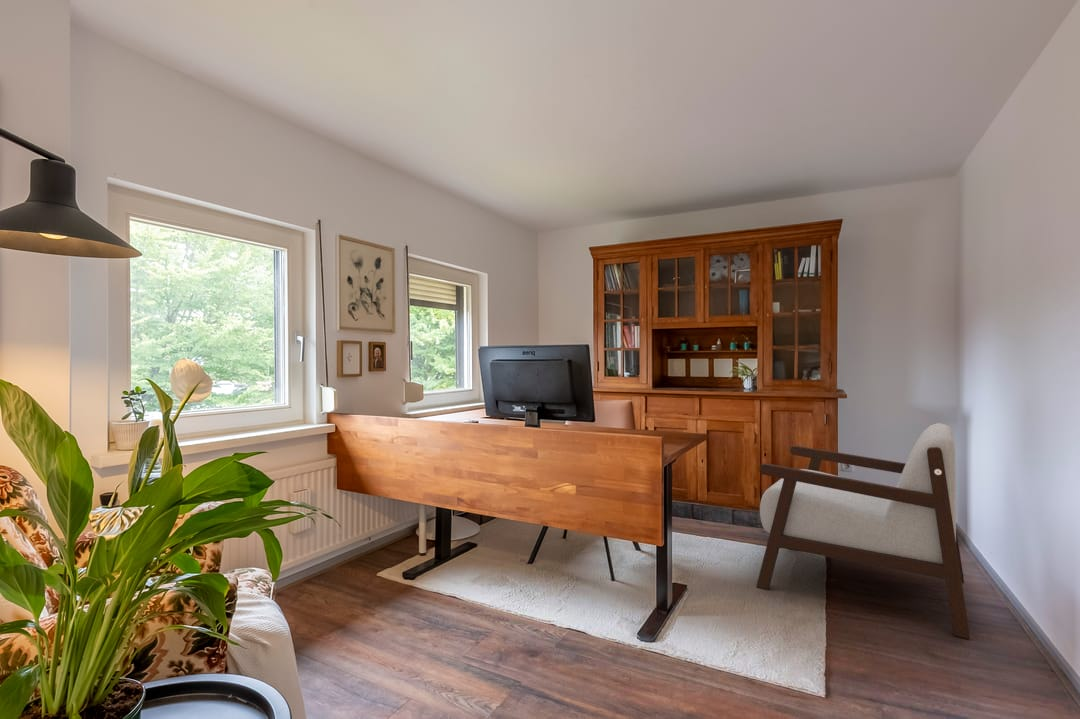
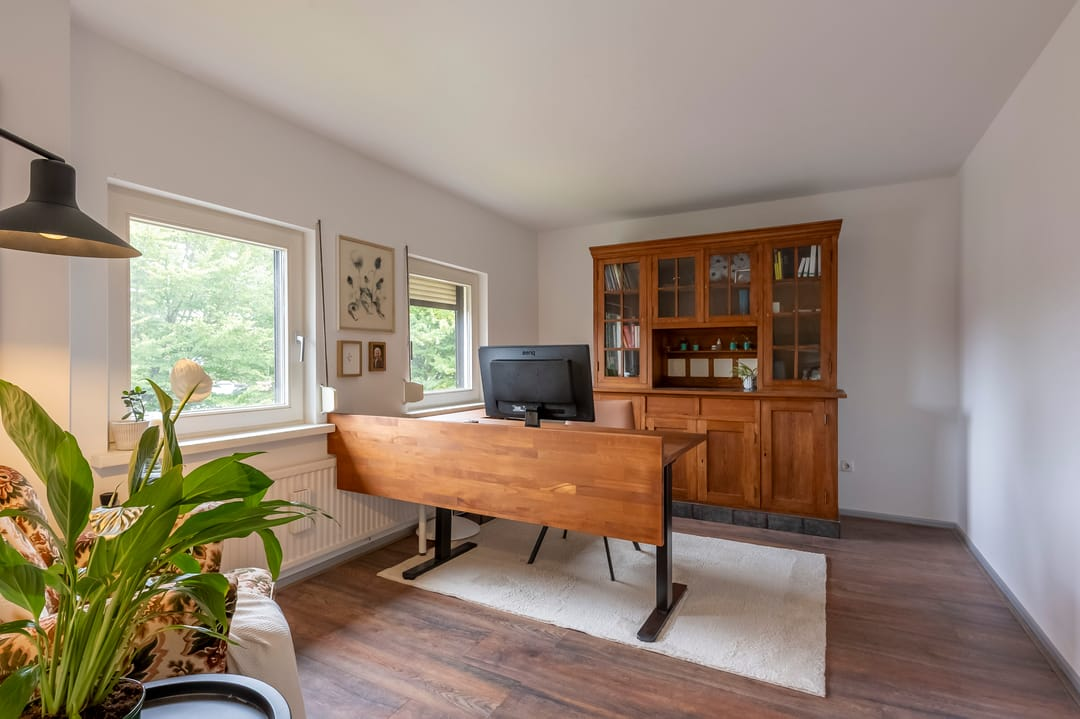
- armchair (860, 503)
